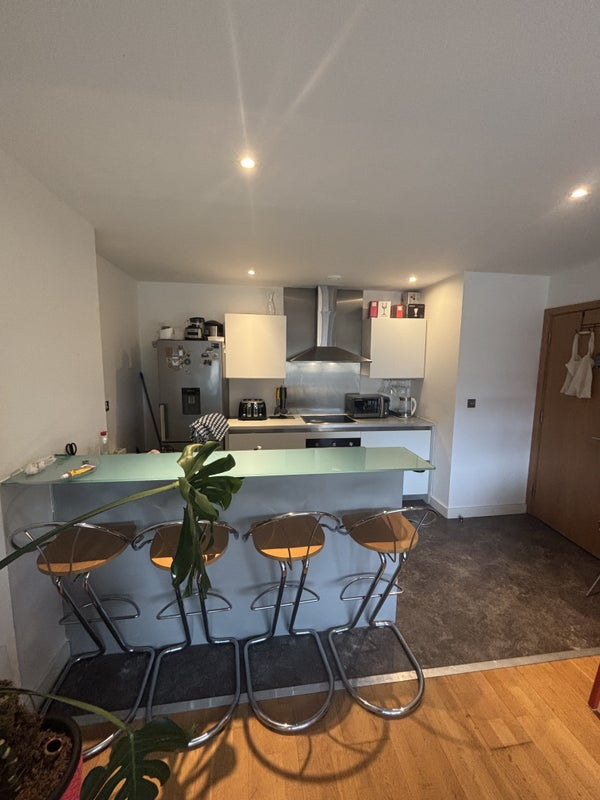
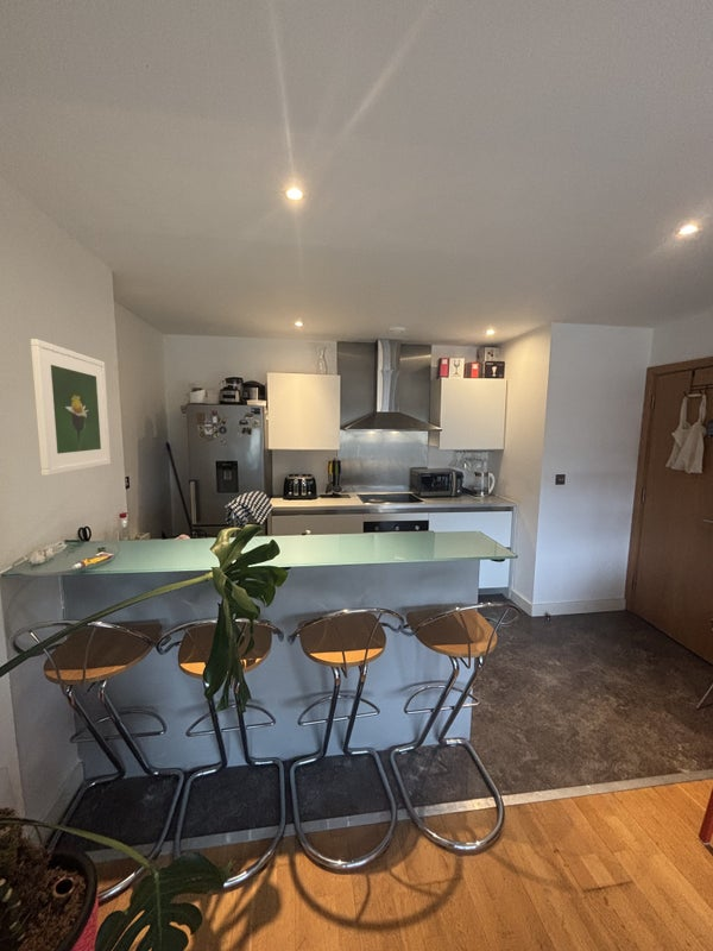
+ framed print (76, 411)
